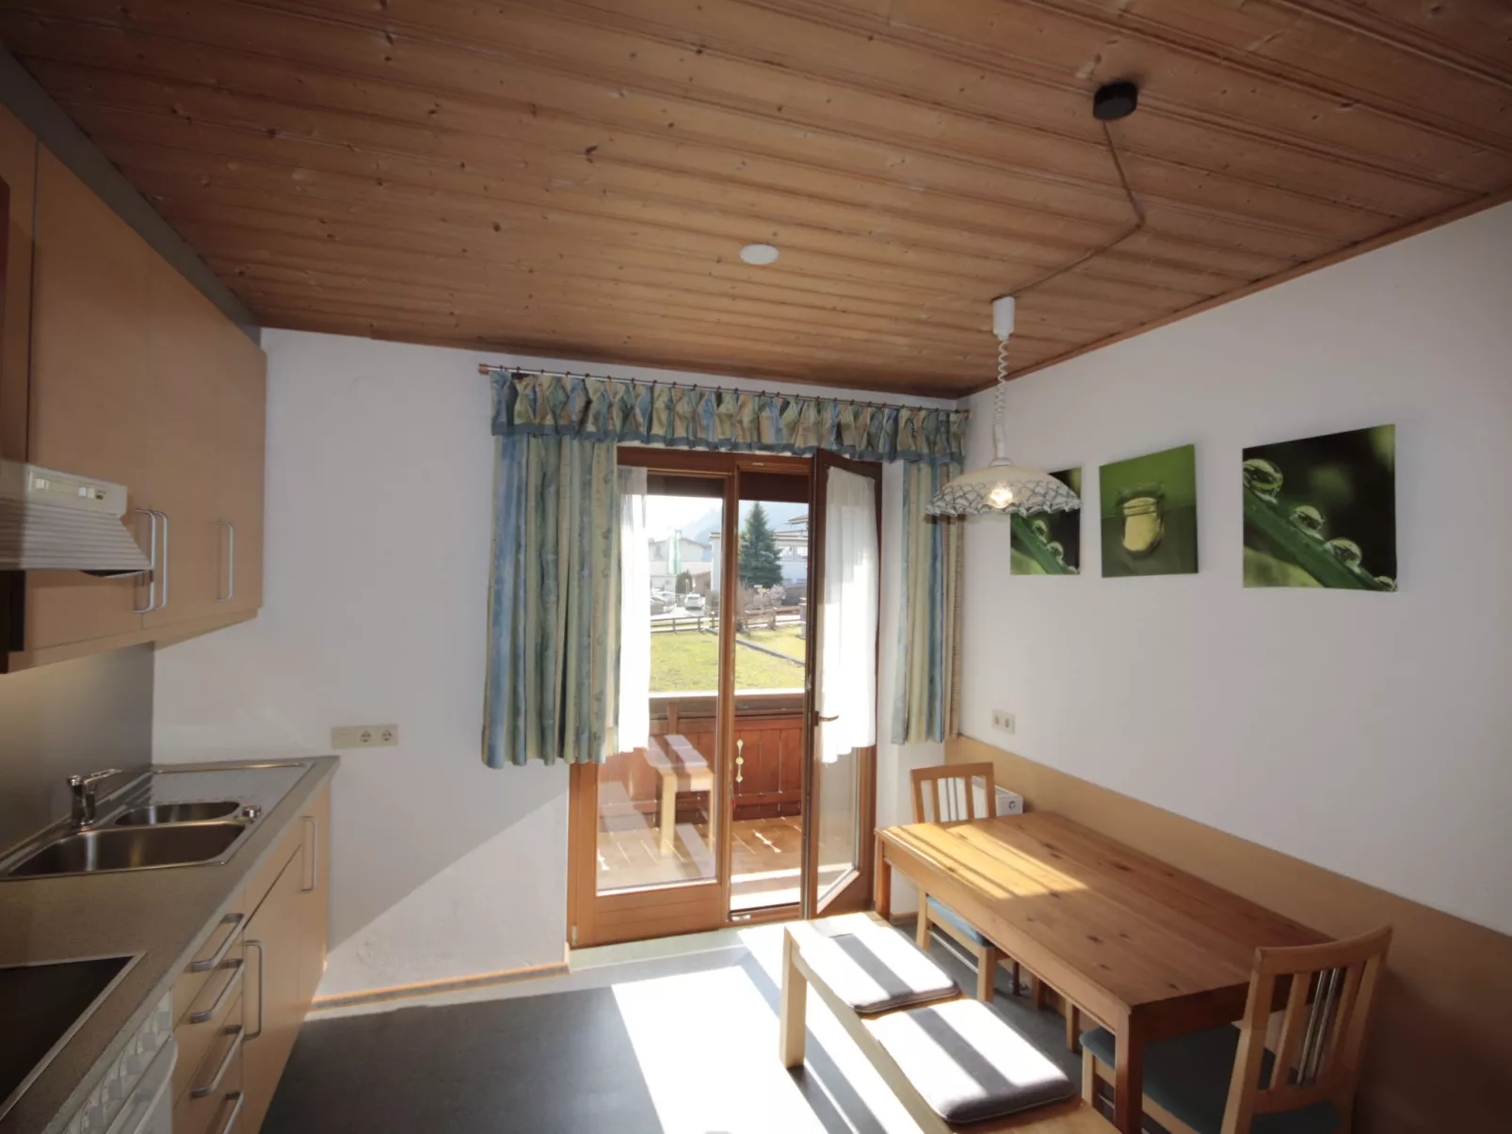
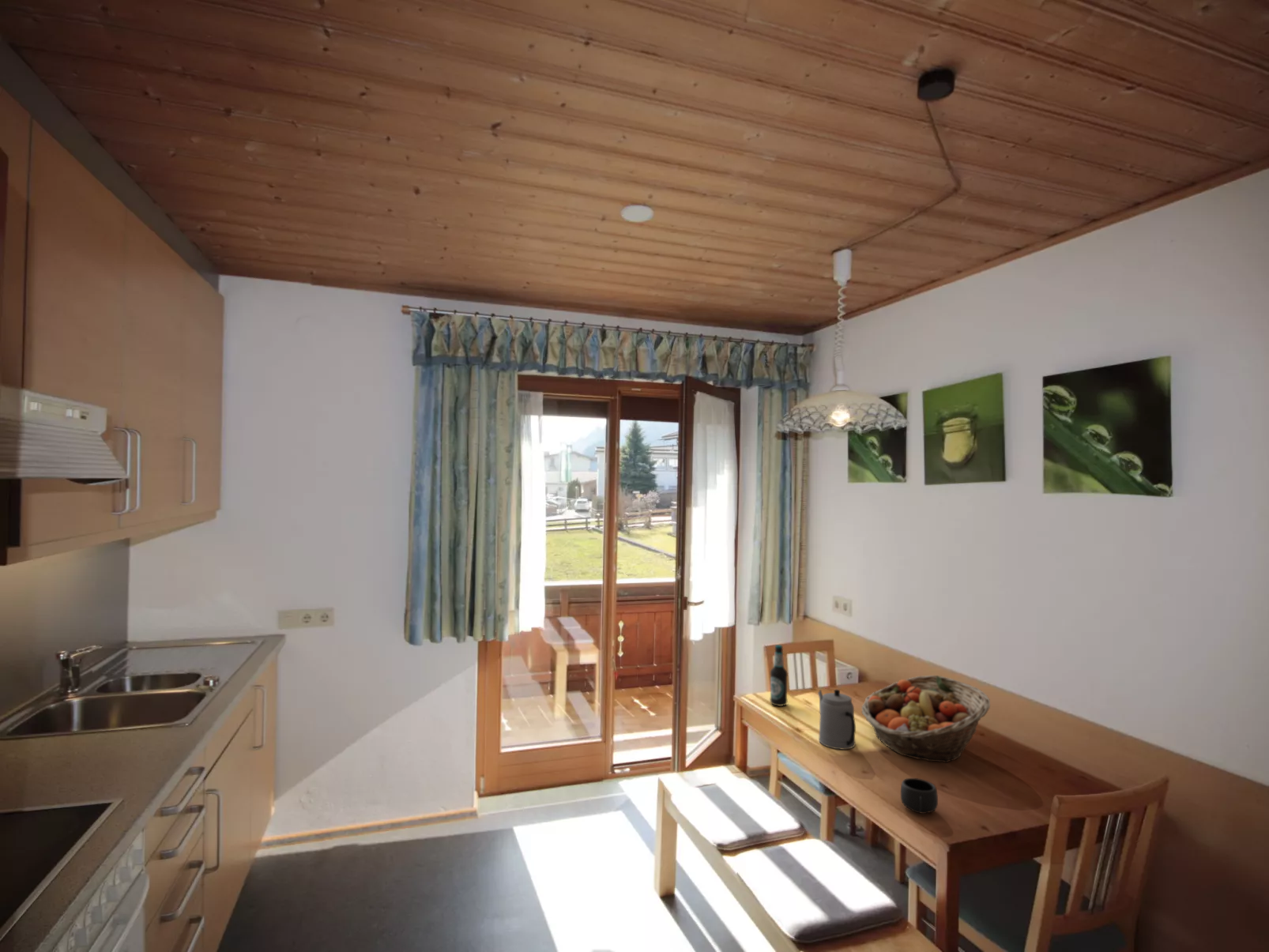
+ bottle (778, 675)
+ teapot (835, 715)
+ fruit basket (923, 714)
+ mug (919, 798)
